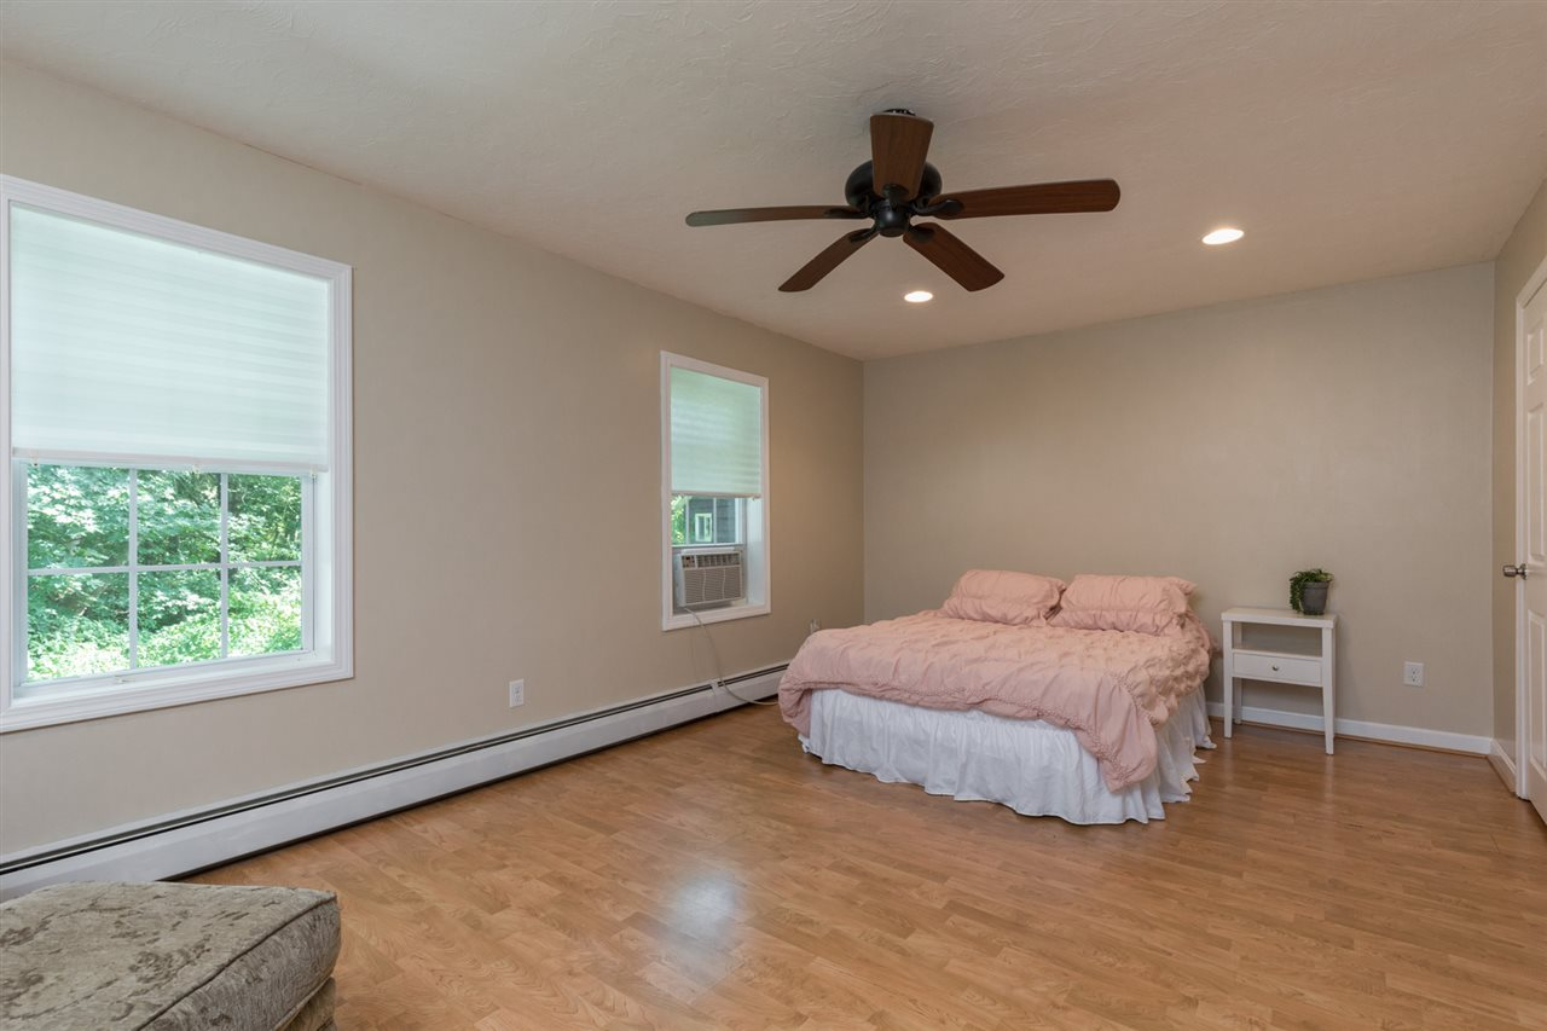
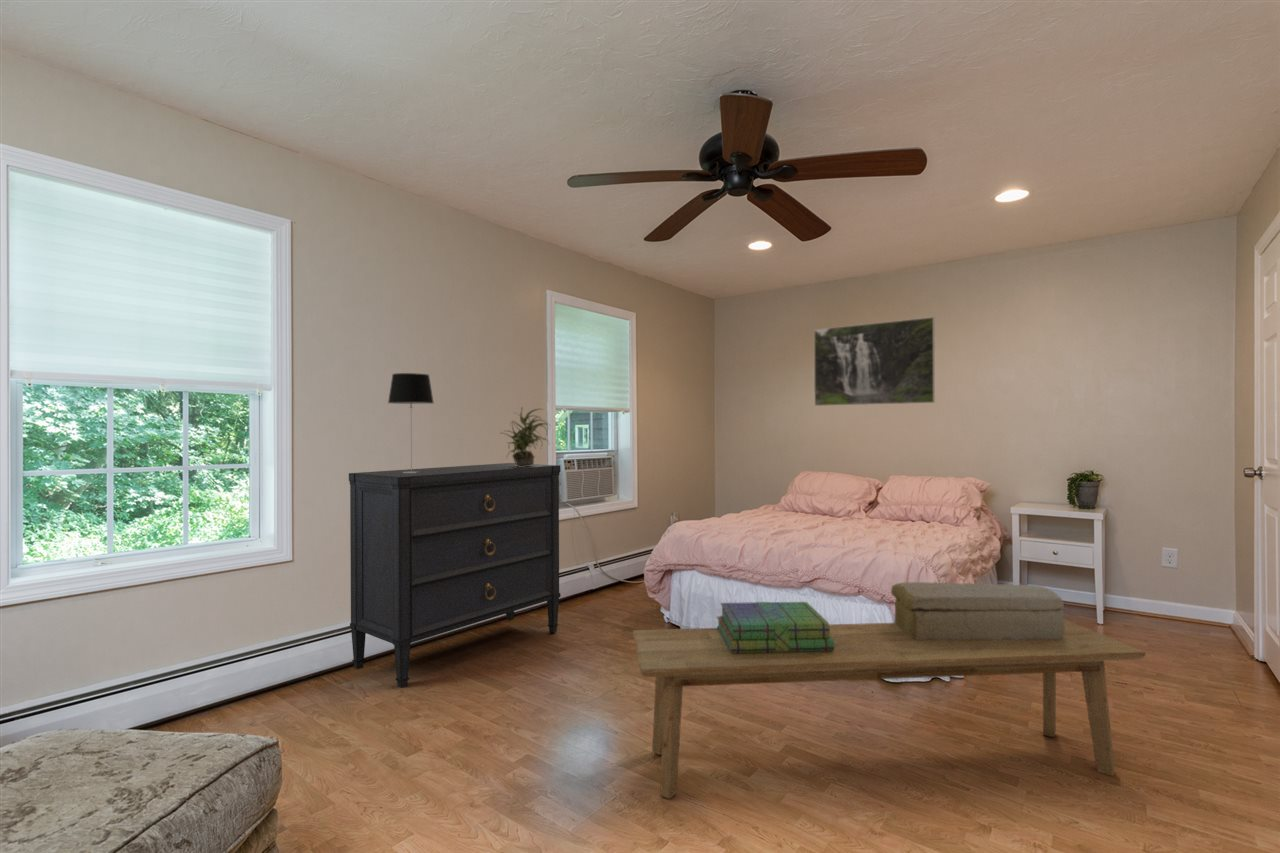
+ table lamp (411, 423)
+ bench (875, 678)
+ stack of books (772, 625)
+ decorative box (976, 608)
+ potted plant (528, 436)
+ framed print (871, 364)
+ dresser (464, 558)
